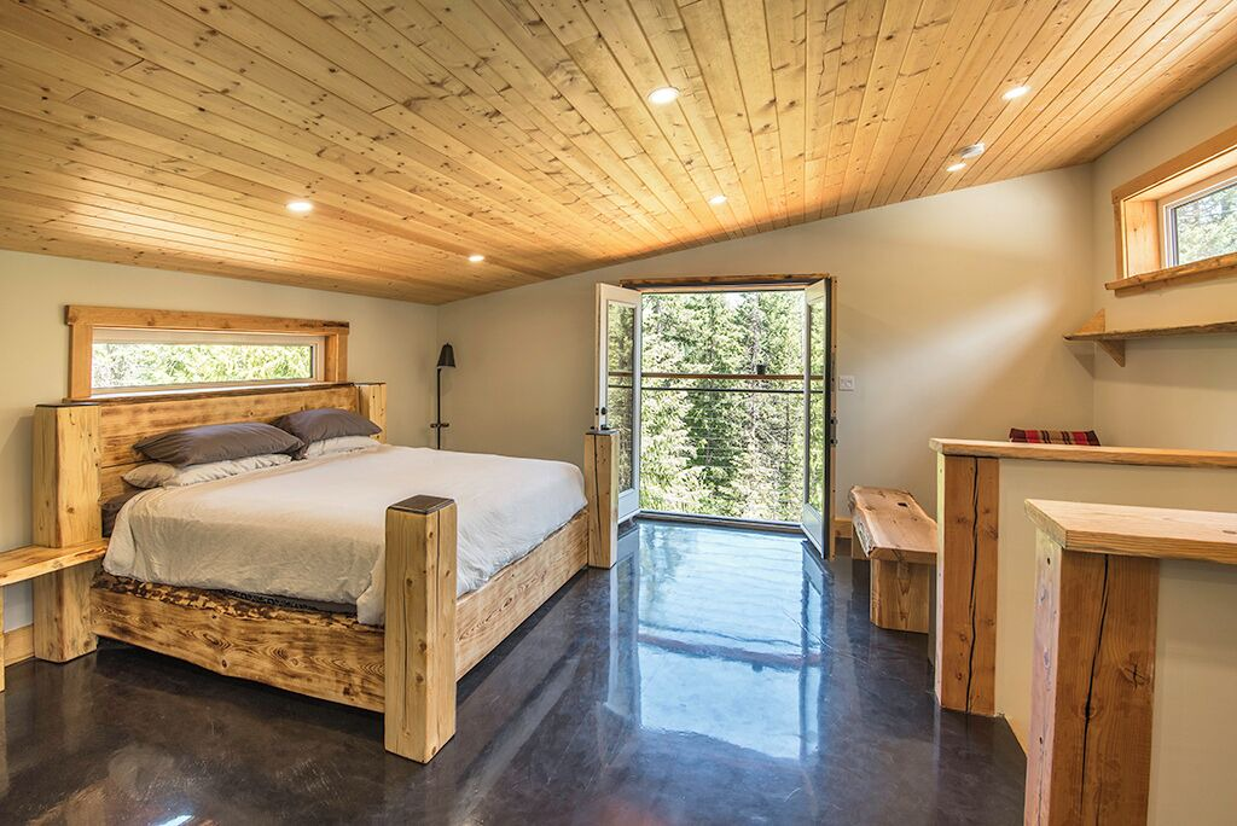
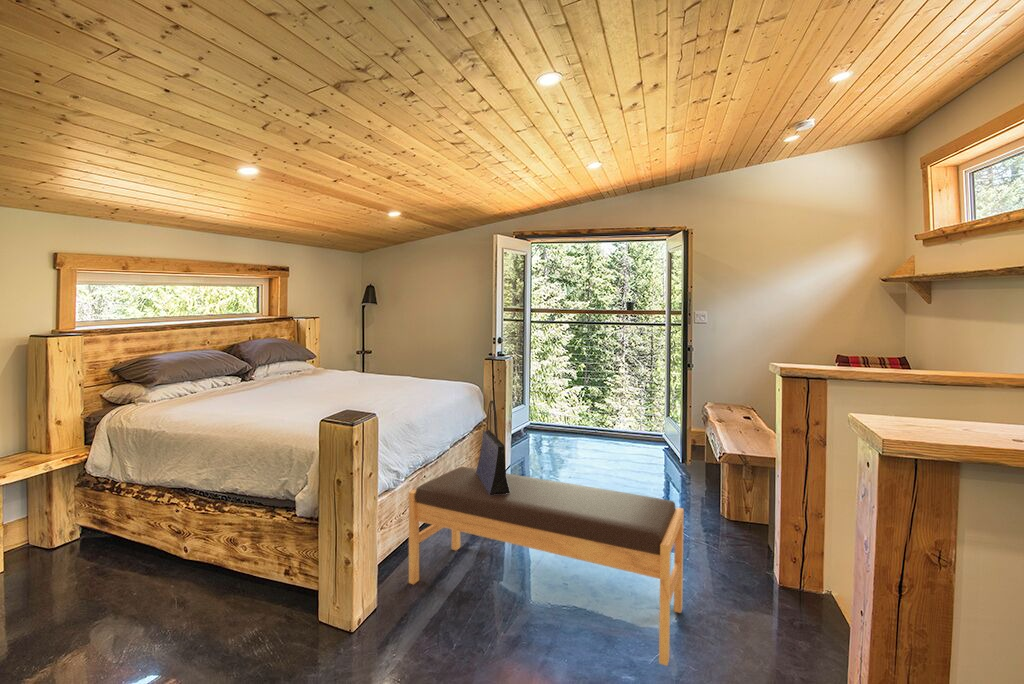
+ bench (539, 544)
+ tote bag (492, 441)
